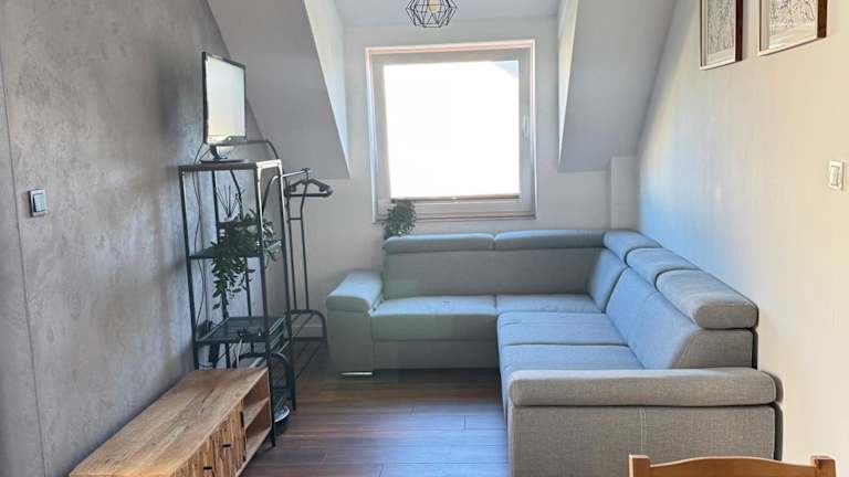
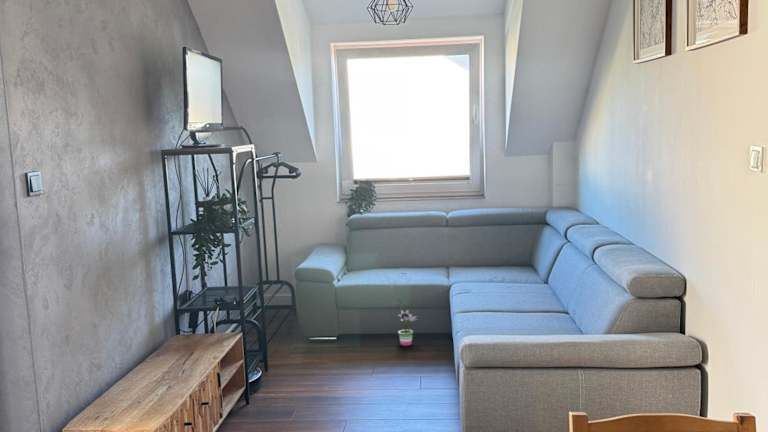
+ potted plant (408, 322)
